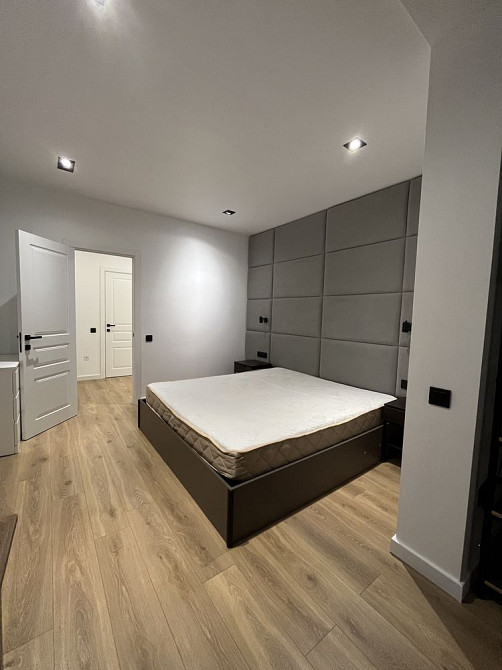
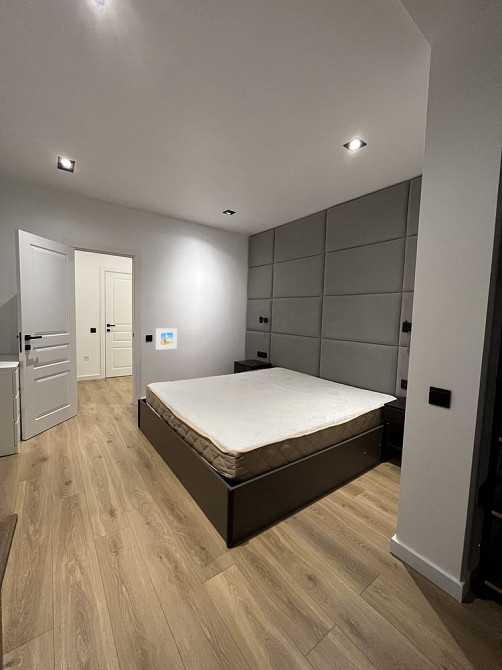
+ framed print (166, 338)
